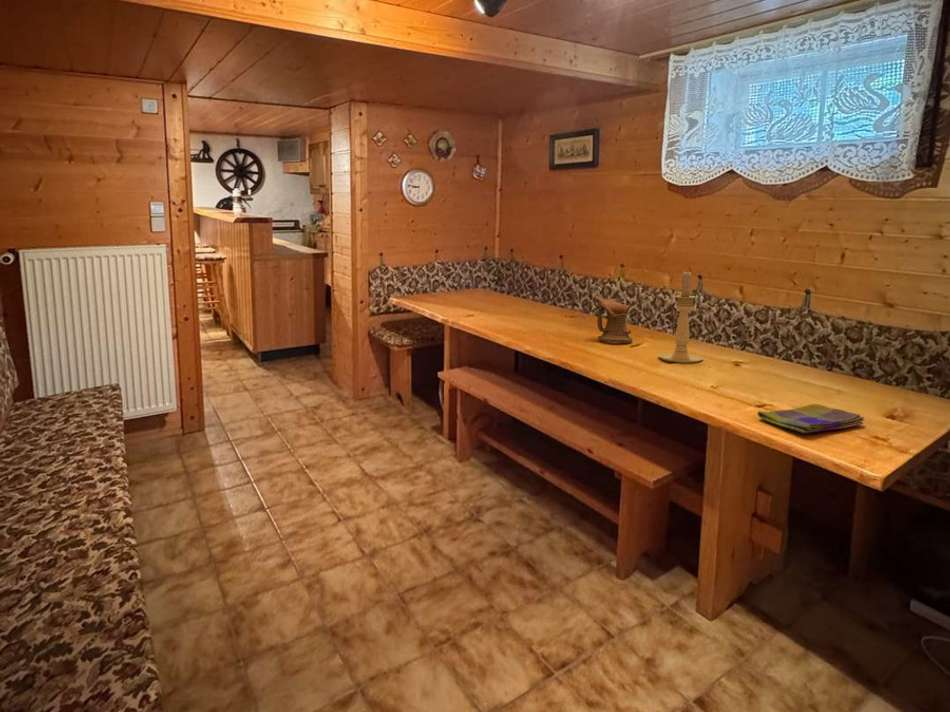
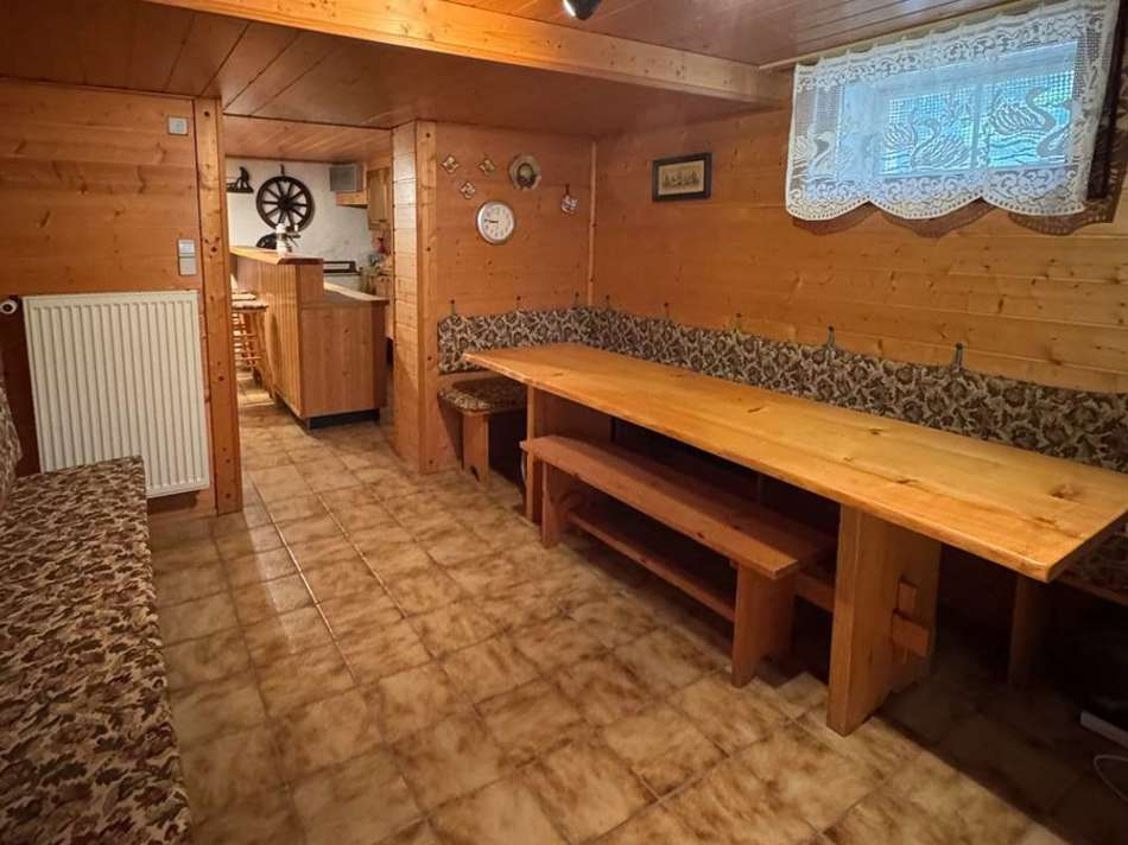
- dish towel (810, 417)
- wooden bowl (613, 318)
- candle holder (683, 315)
